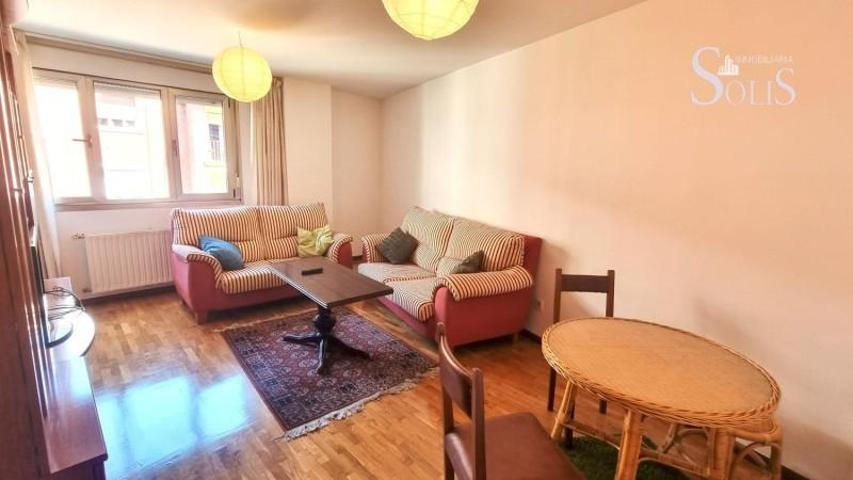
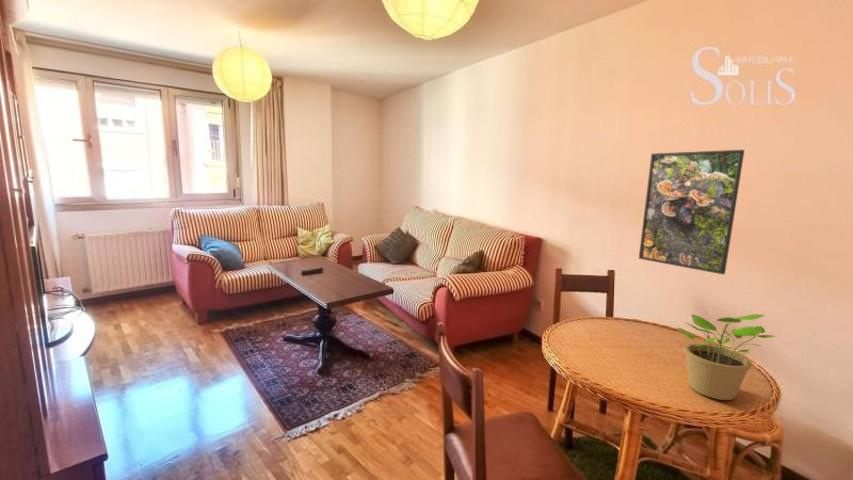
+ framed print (685, 210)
+ potted plant (713, 347)
